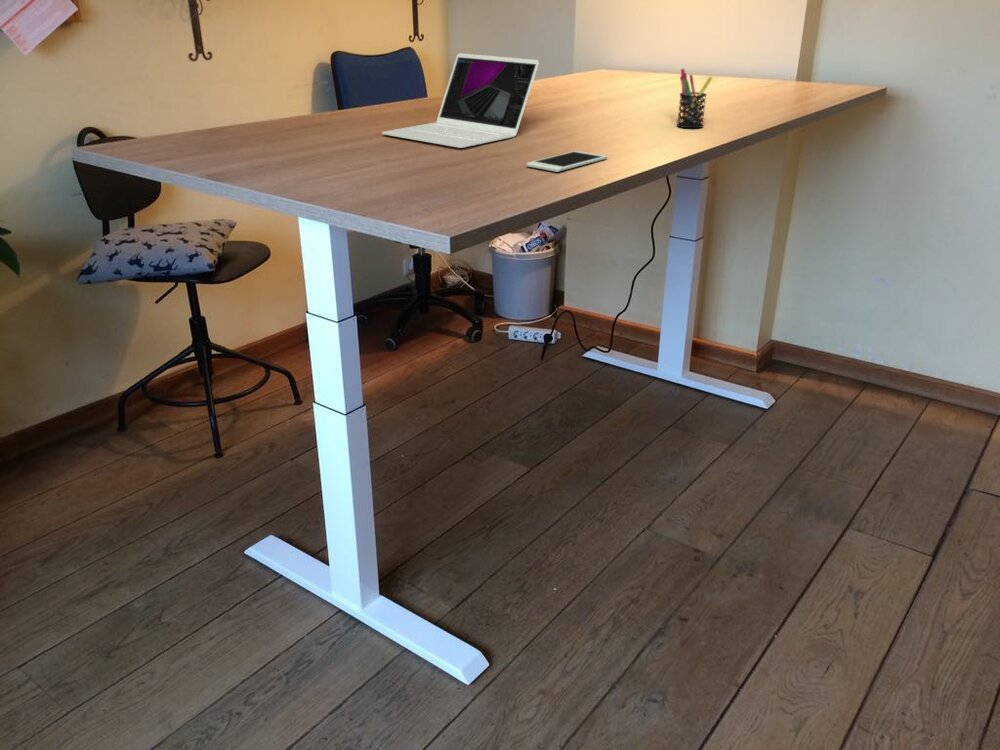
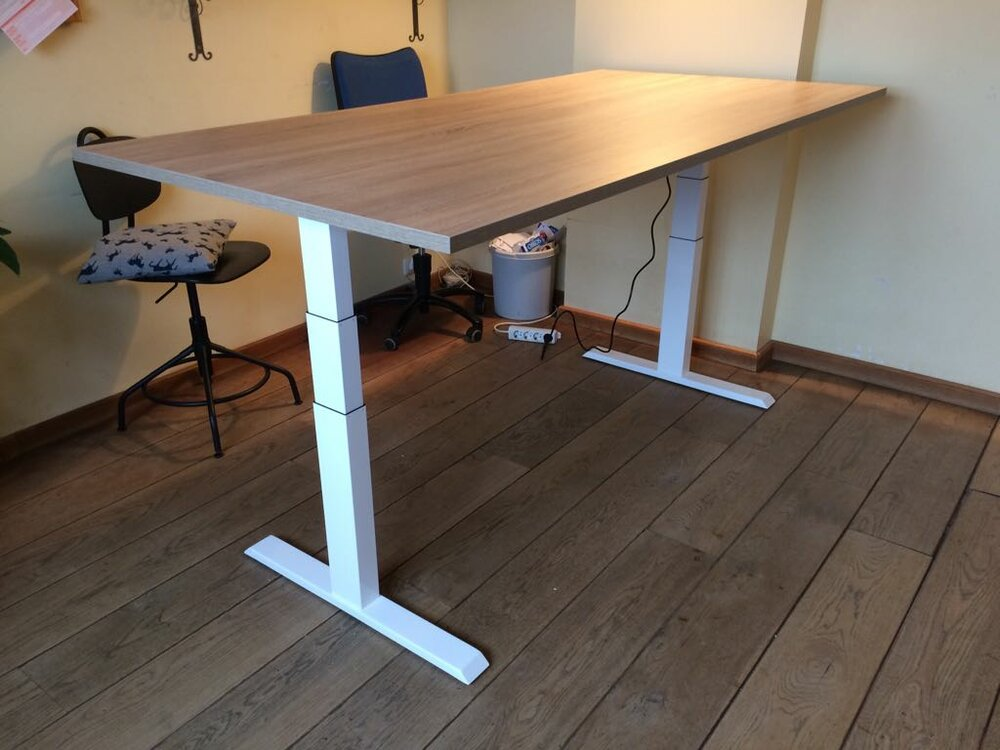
- laptop (459, 93)
- cell phone (567, 160)
- pen holder (690, 98)
